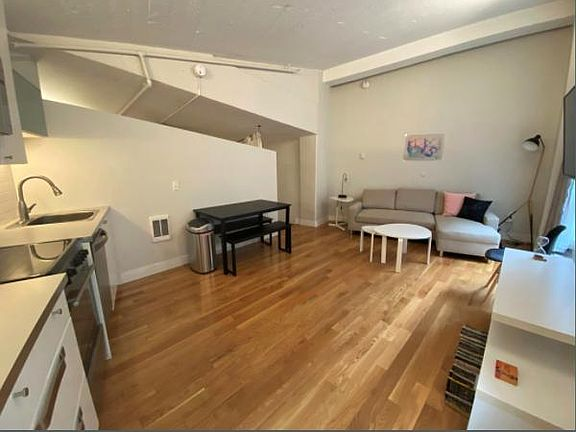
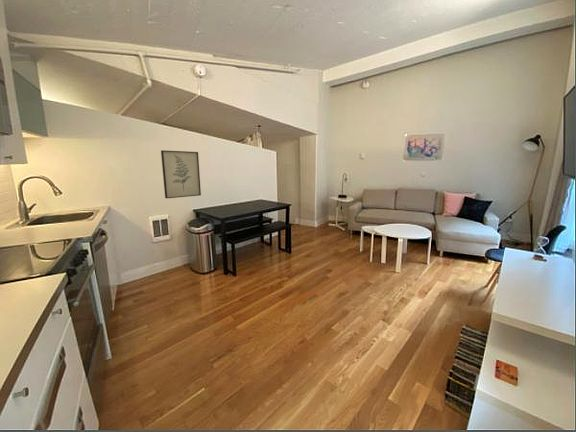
+ wall art (182, 174)
